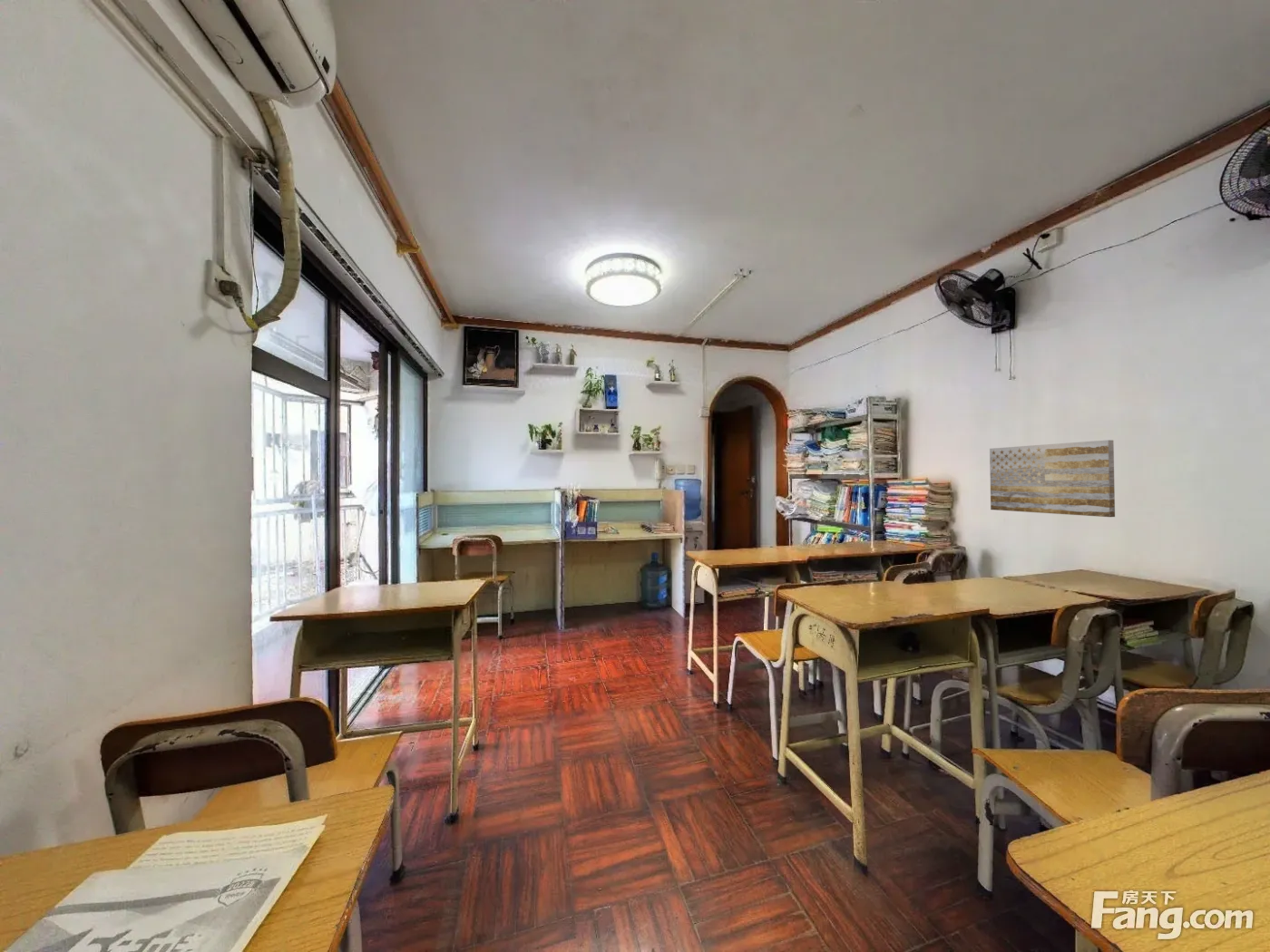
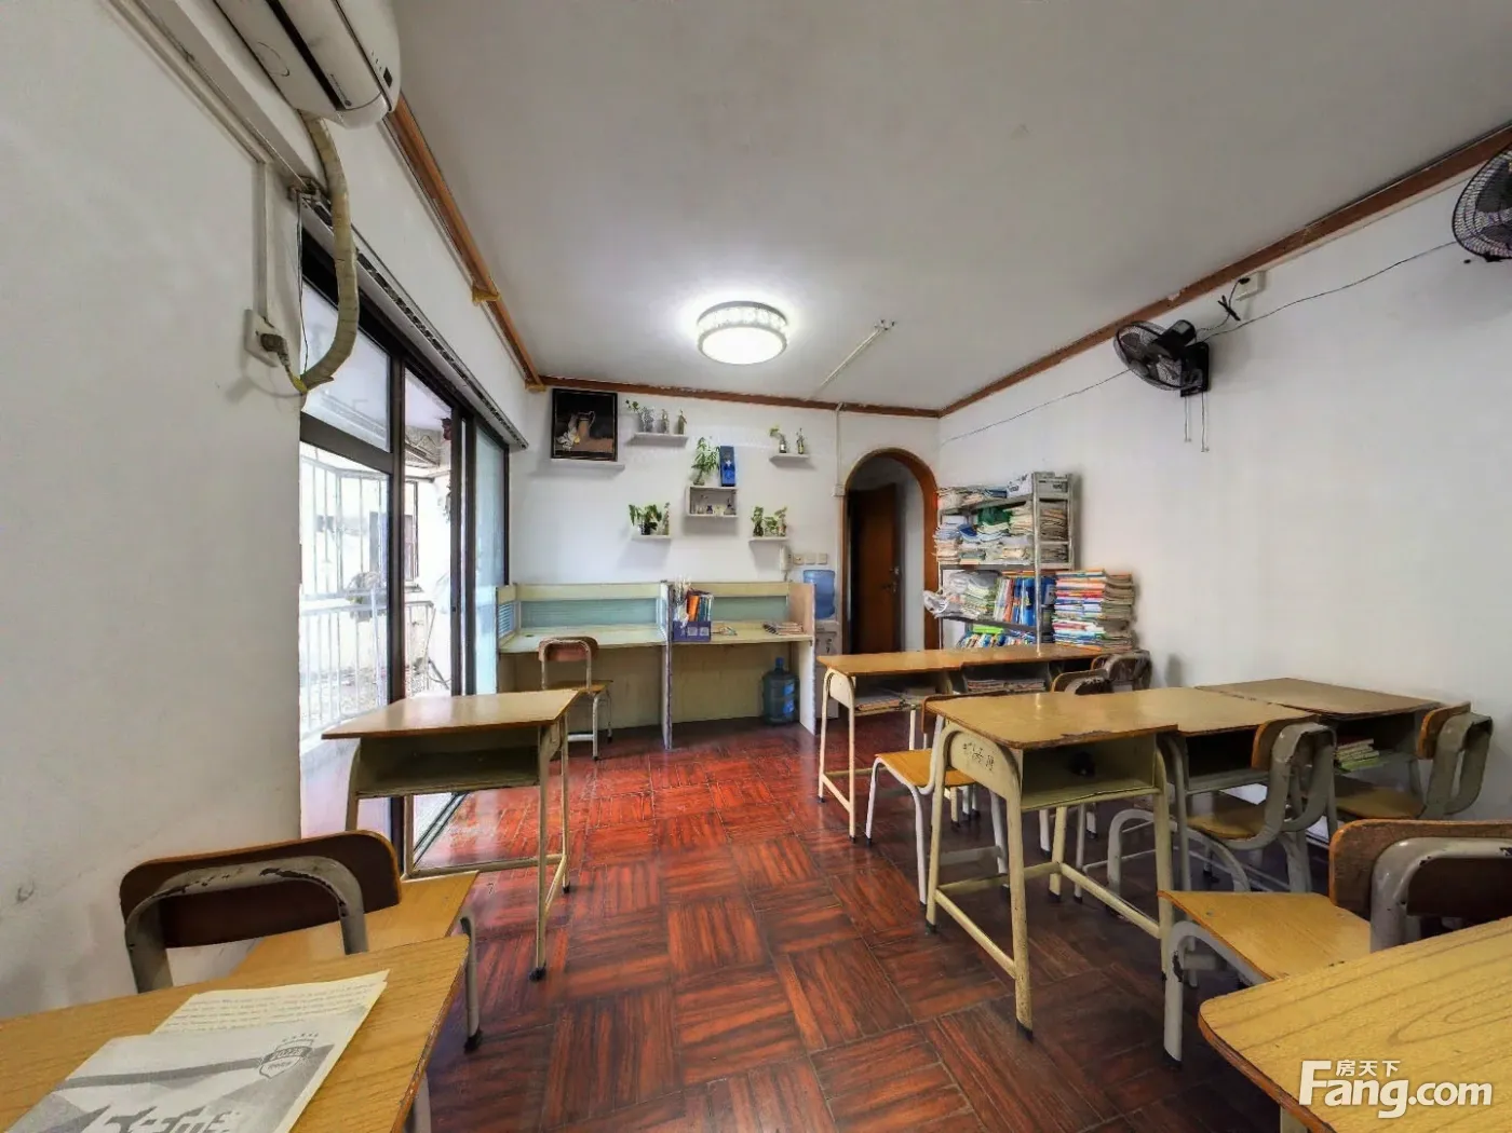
- wall art (1045, 479)
